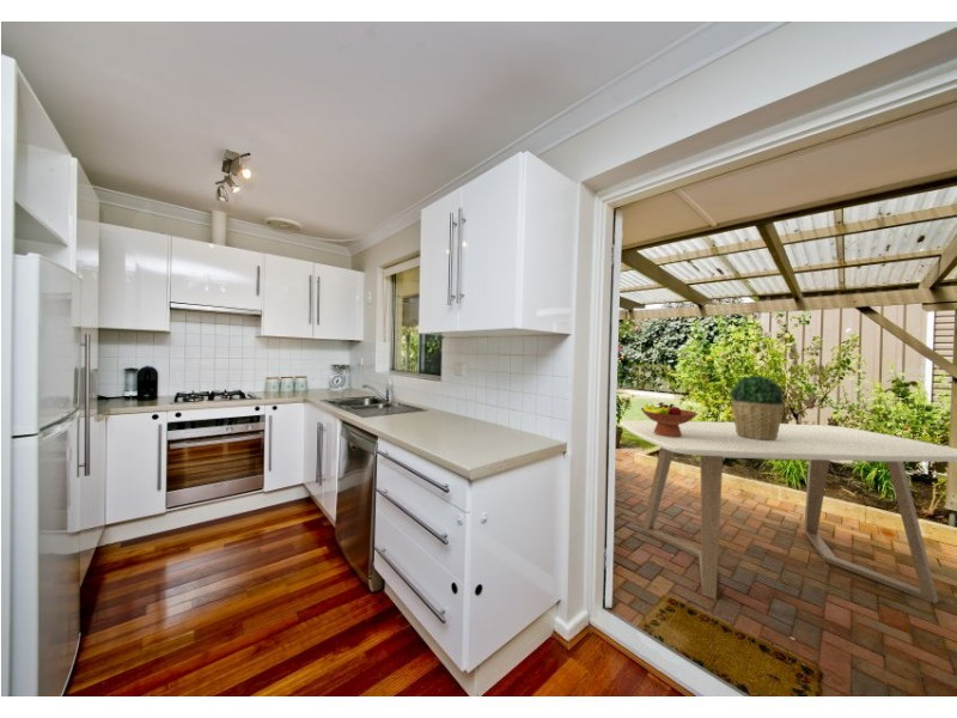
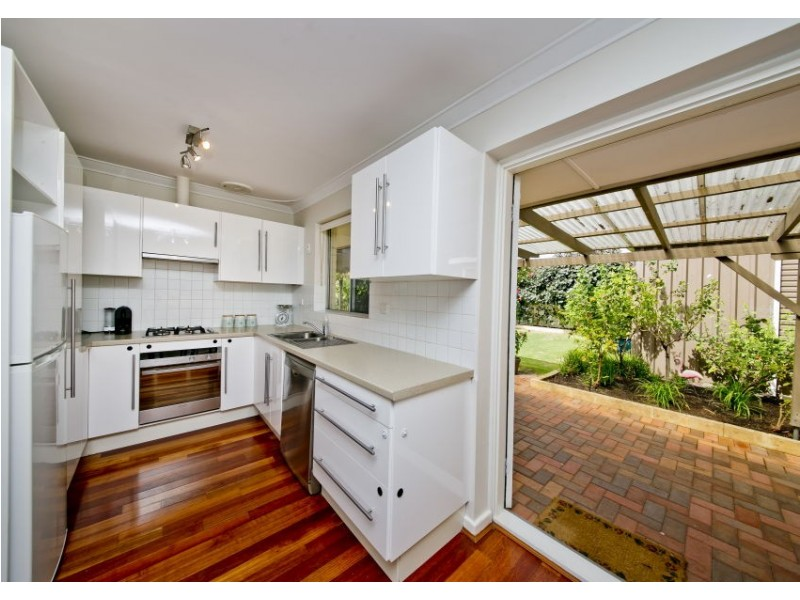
- dining table (806, 498)
- potted plant (756, 406)
- fruit bowl (668, 418)
